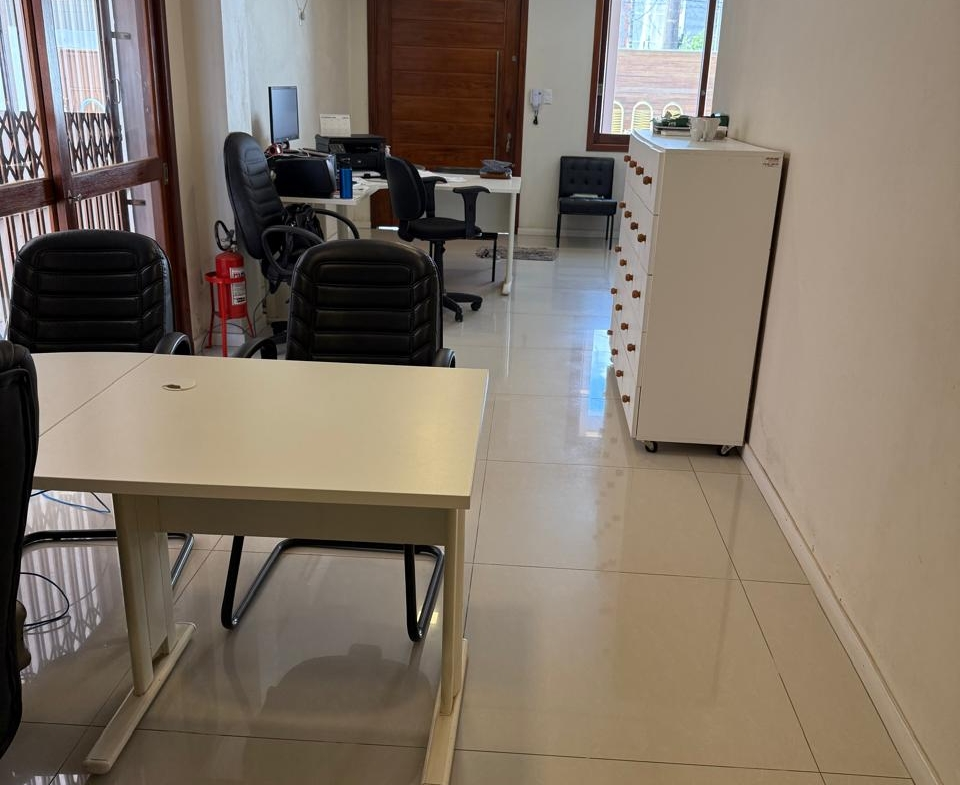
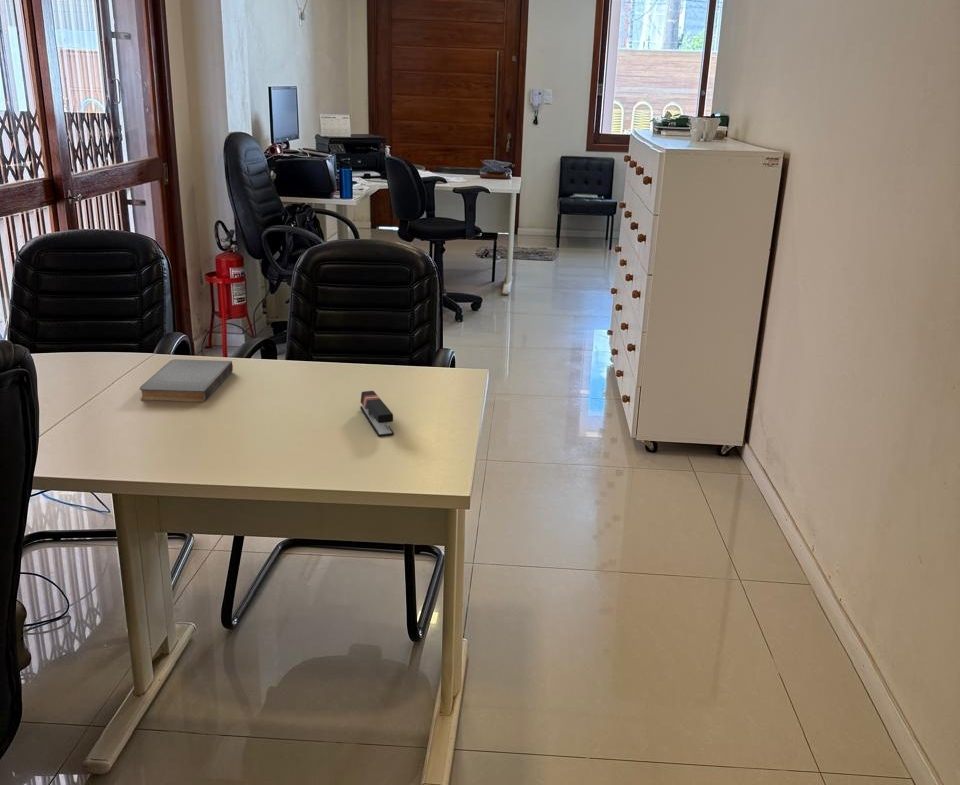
+ stapler (376, 411)
+ book (187, 379)
